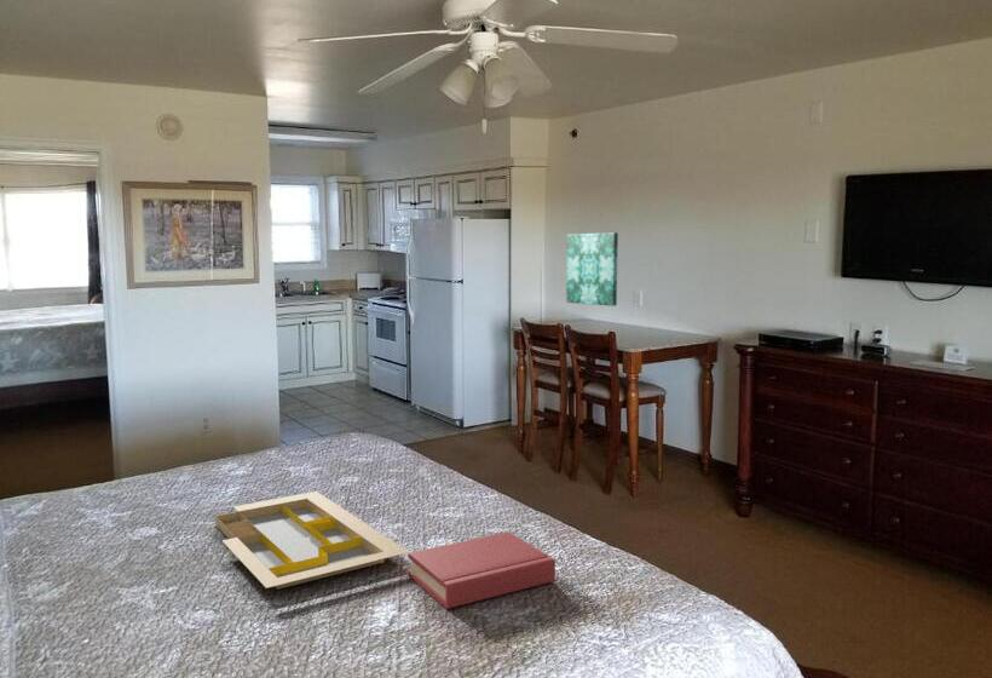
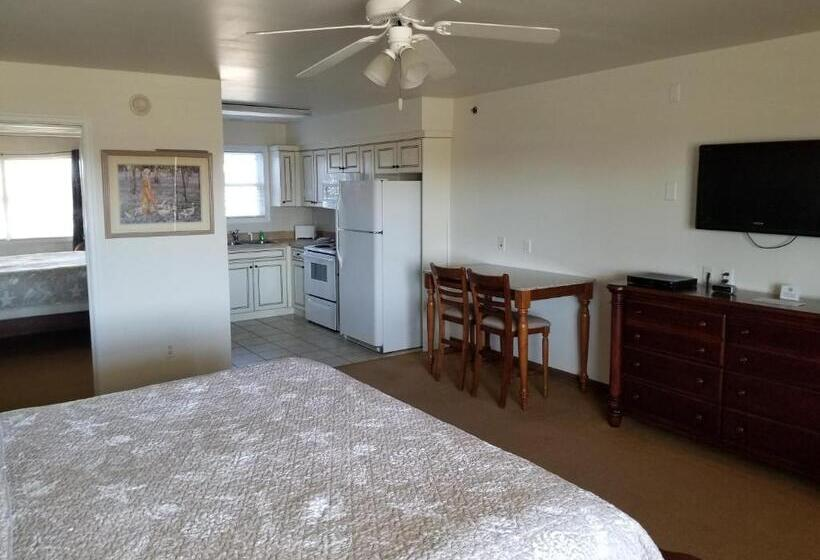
- wall art (590, 269)
- serving tray (295, 535)
- hardback book (480, 567)
